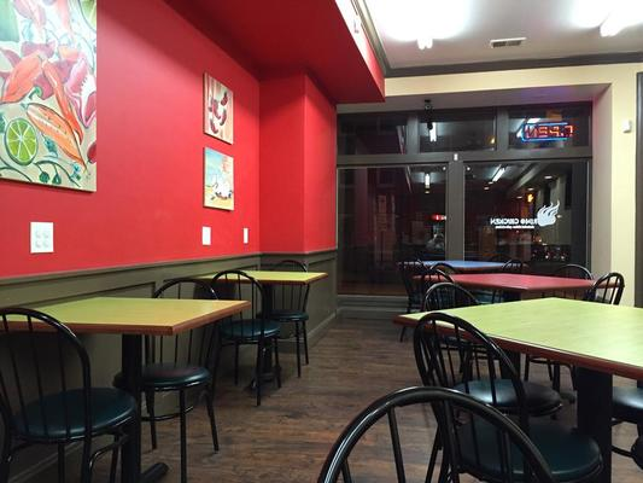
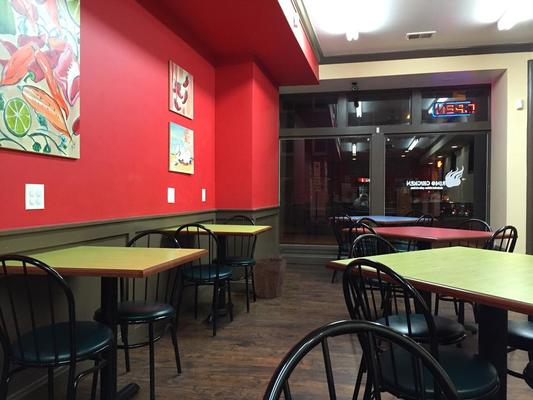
+ waste bin (268, 277)
